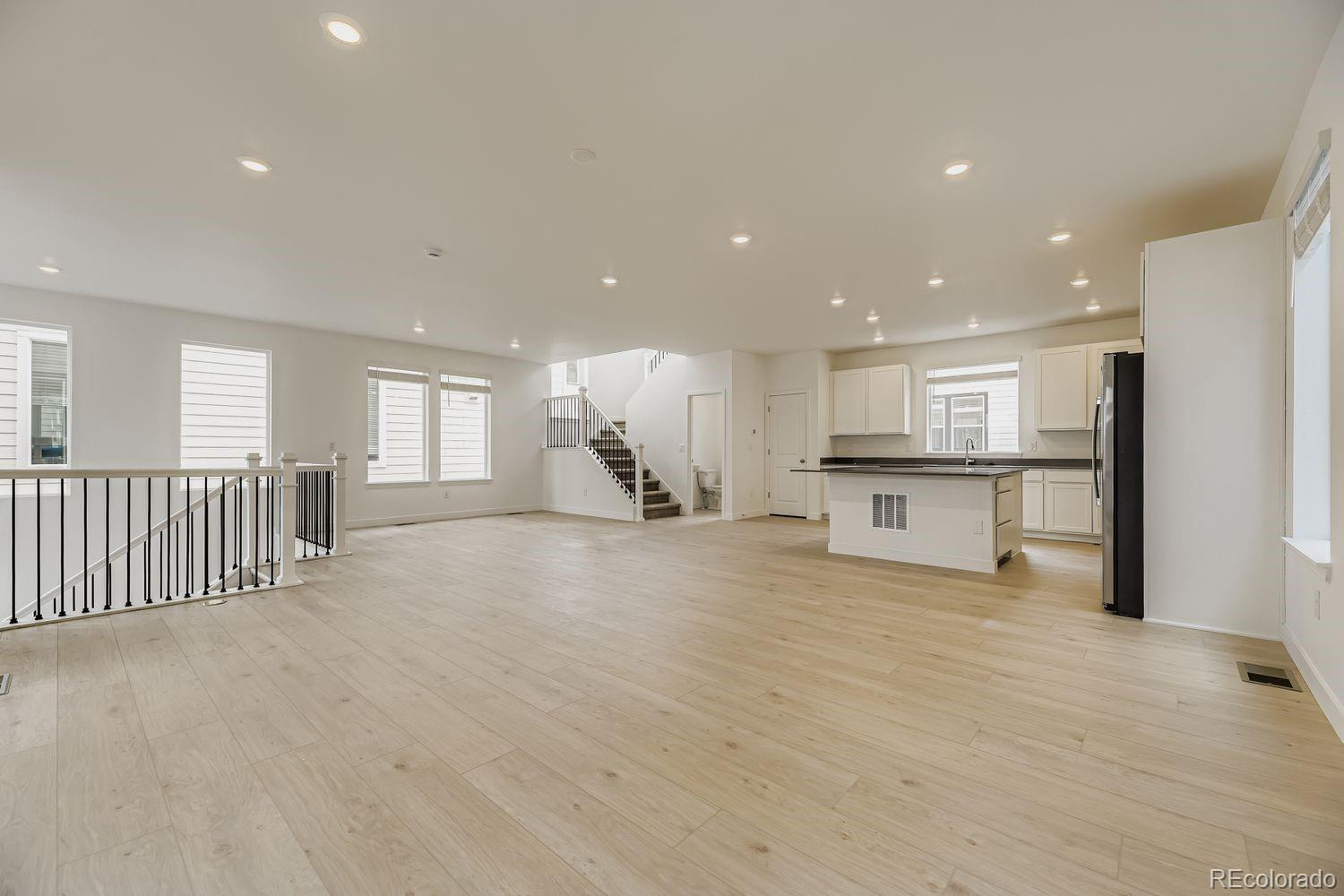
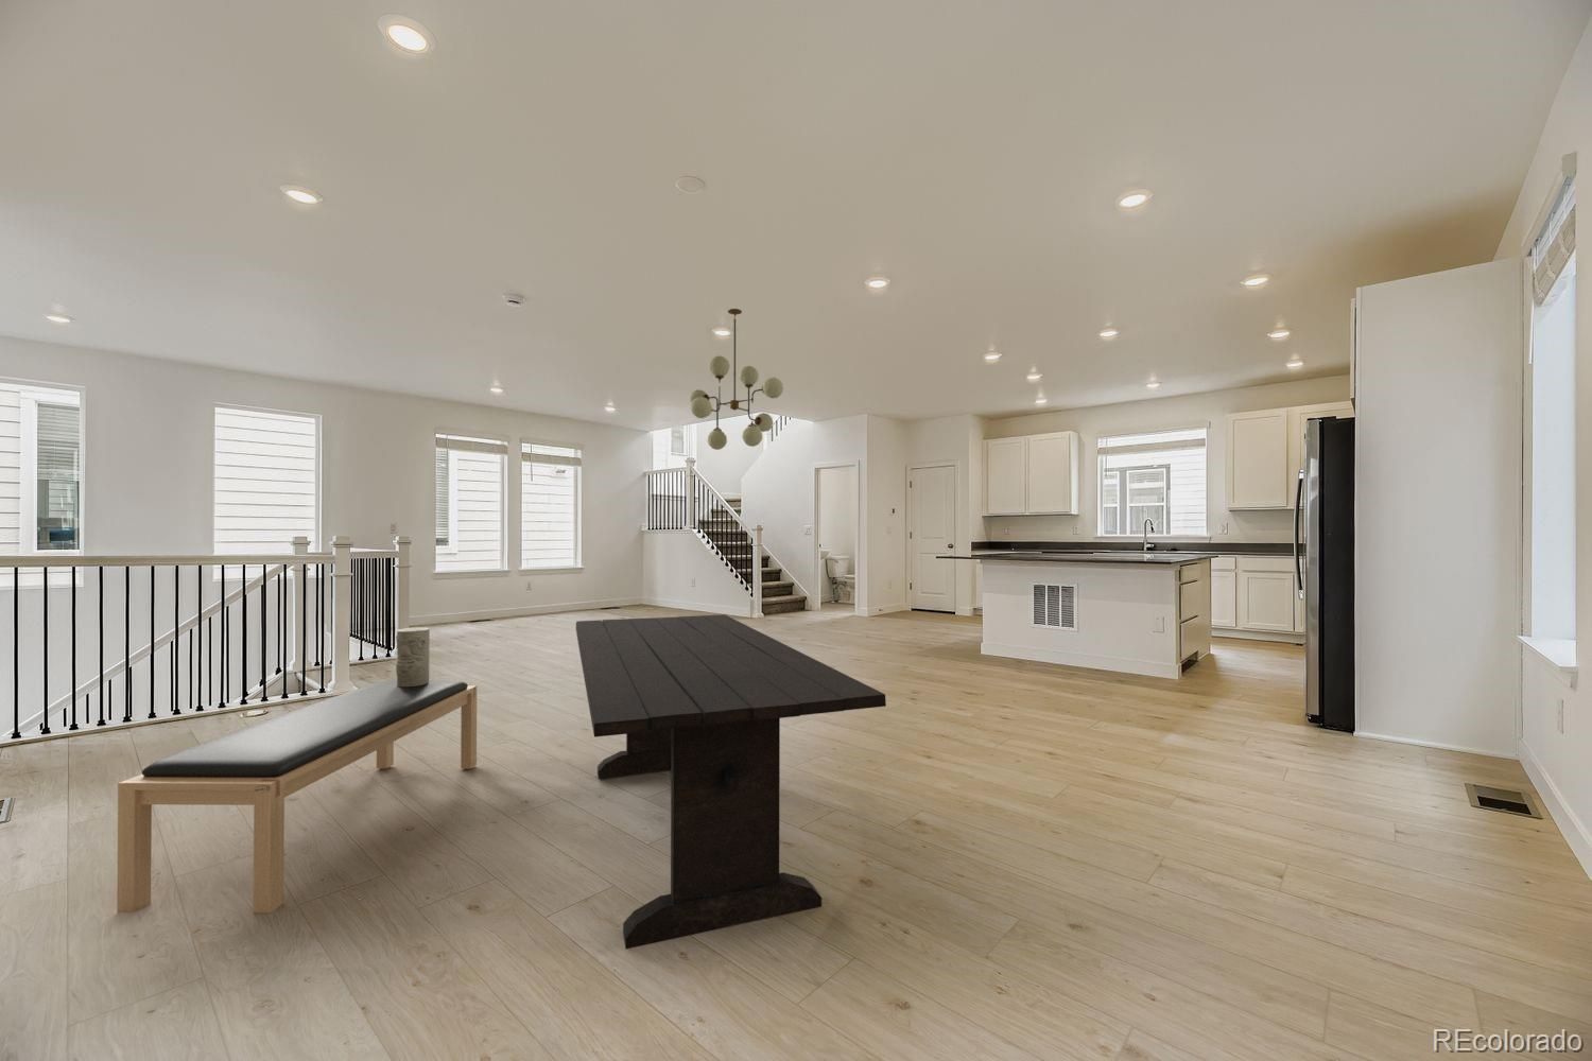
+ bench (340, 765)
+ dining table (685, 737)
+ decorative vase (412, 656)
+ chandelier (734, 379)
